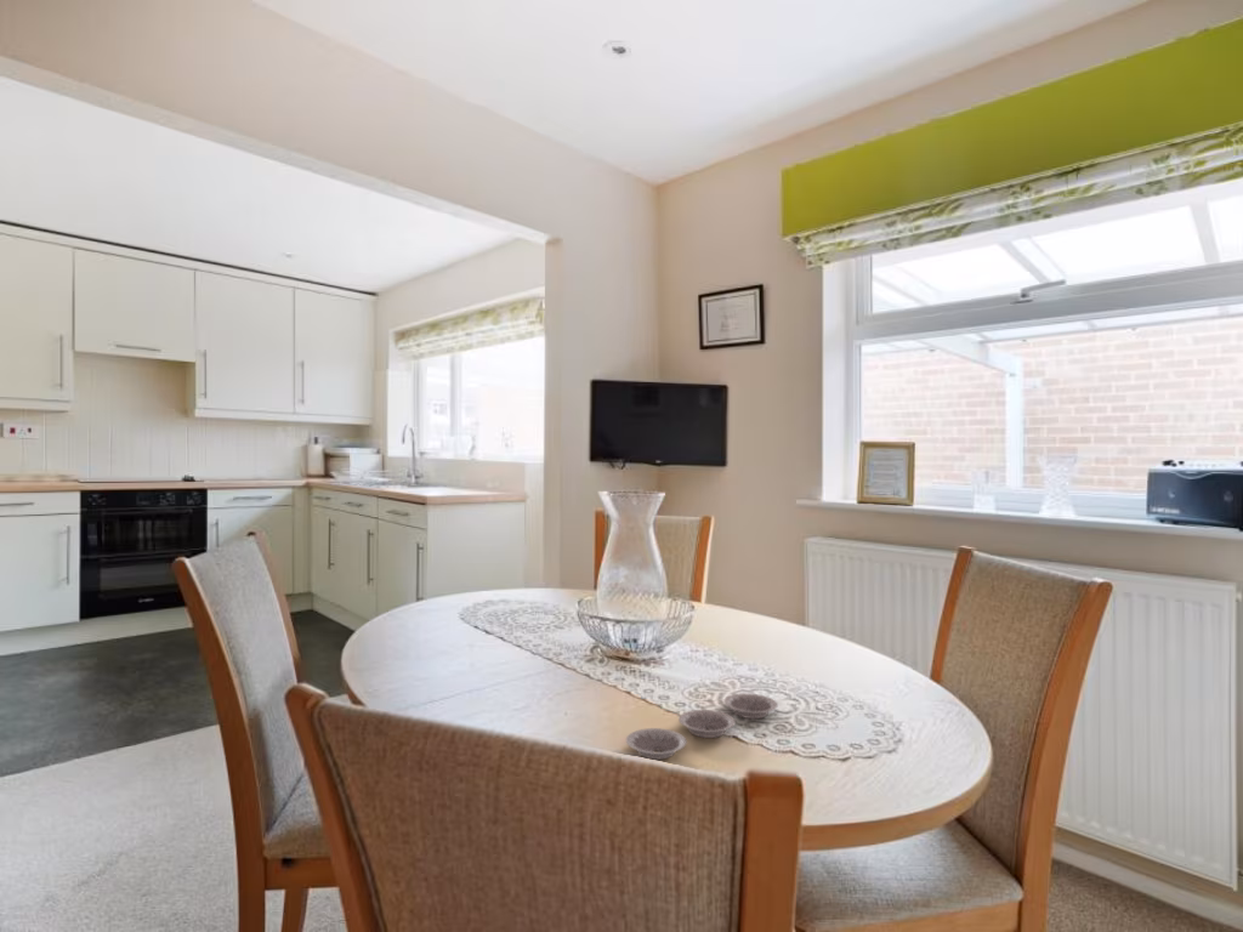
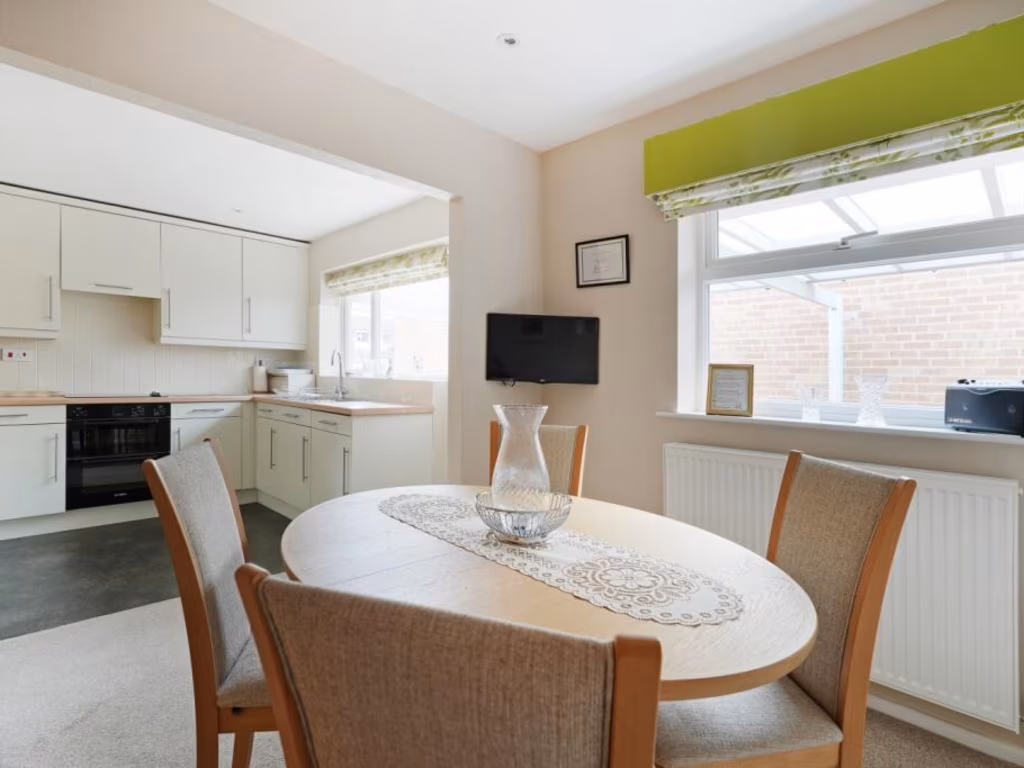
- plate (706, 724)
